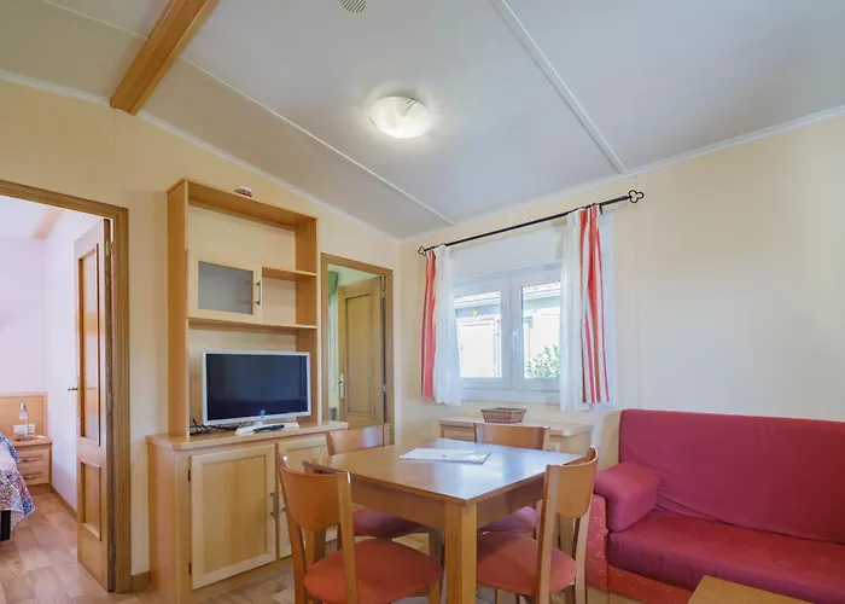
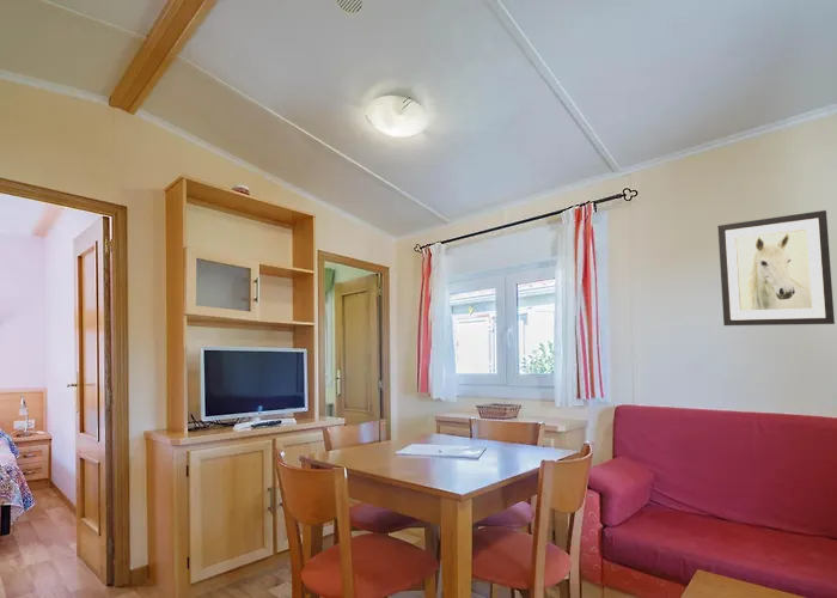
+ wall art (771, 271)
